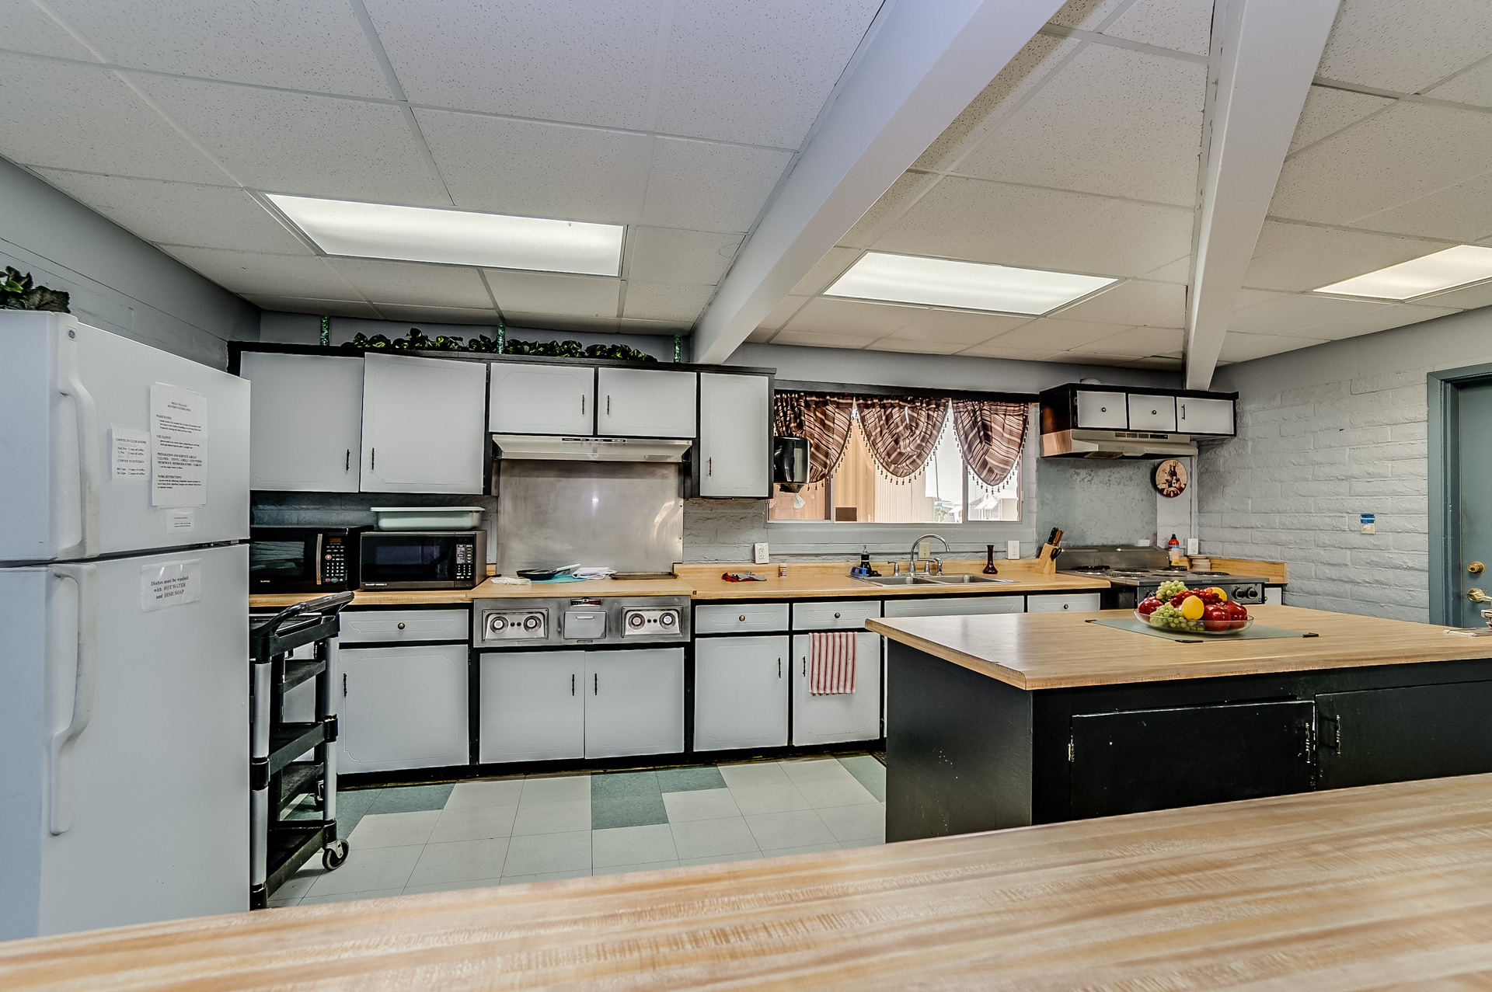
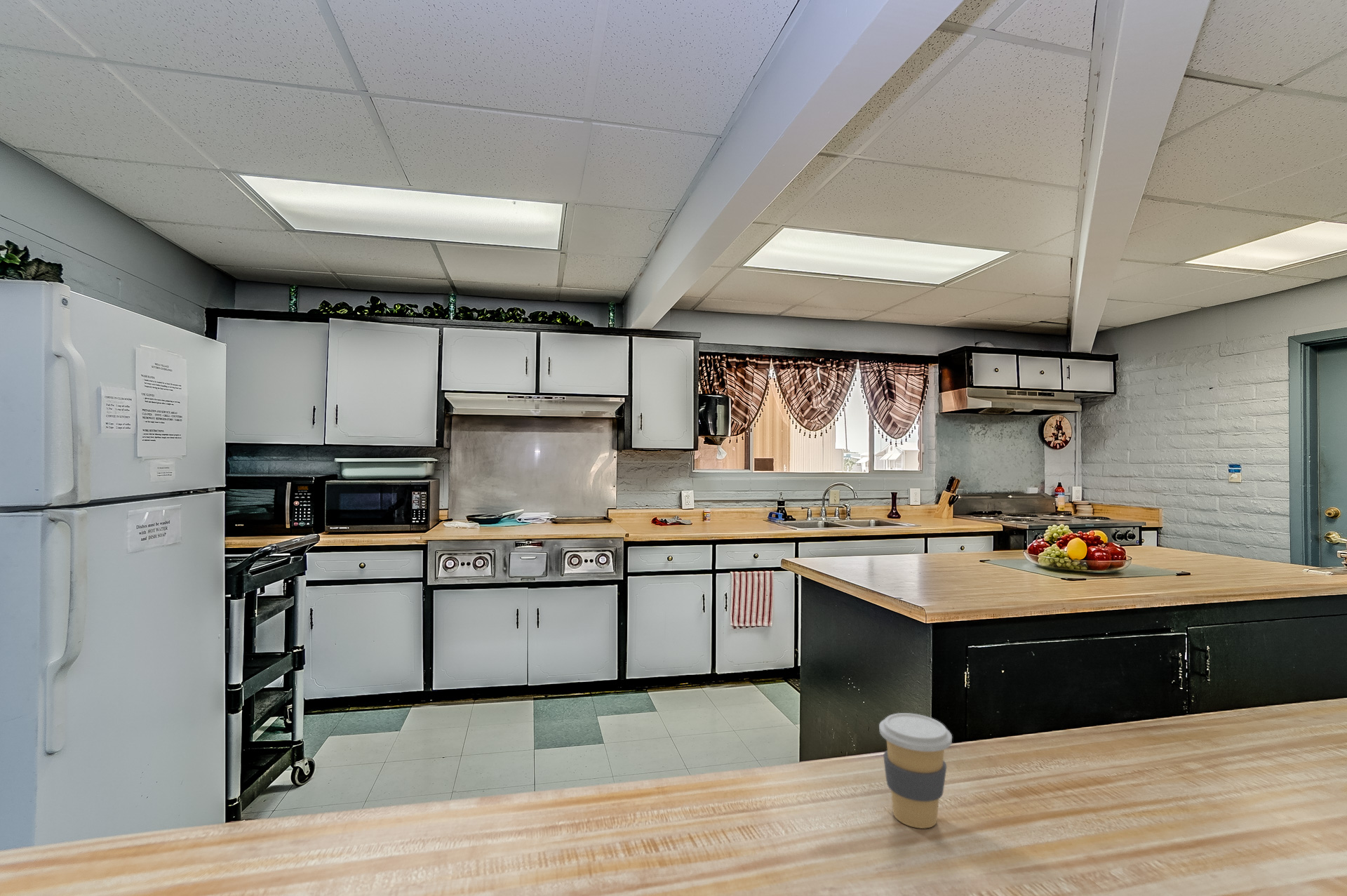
+ coffee cup (914, 770)
